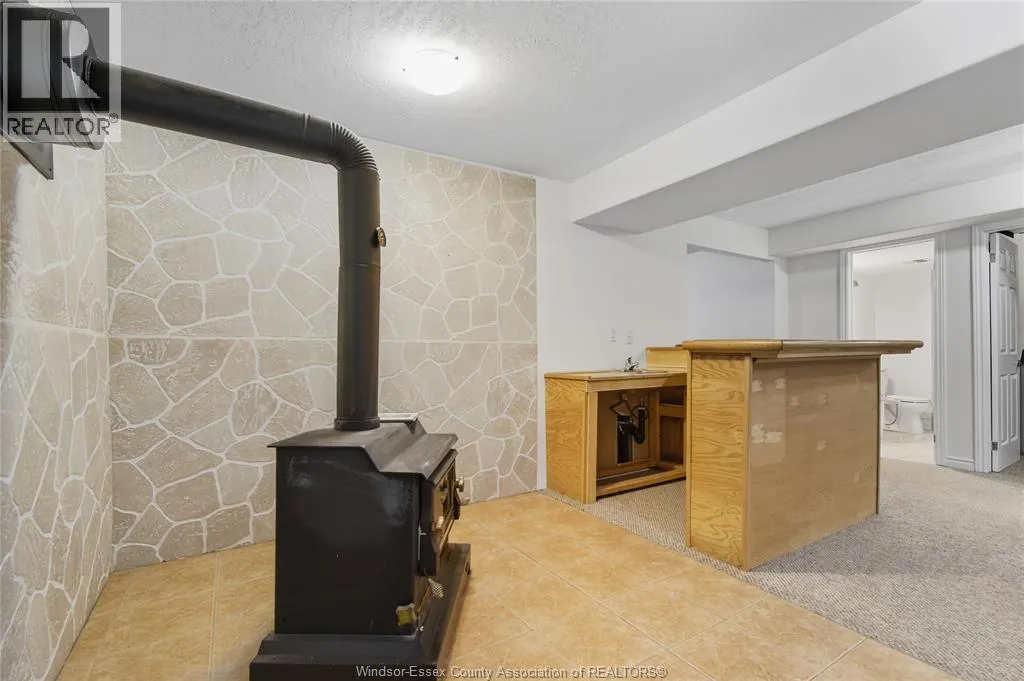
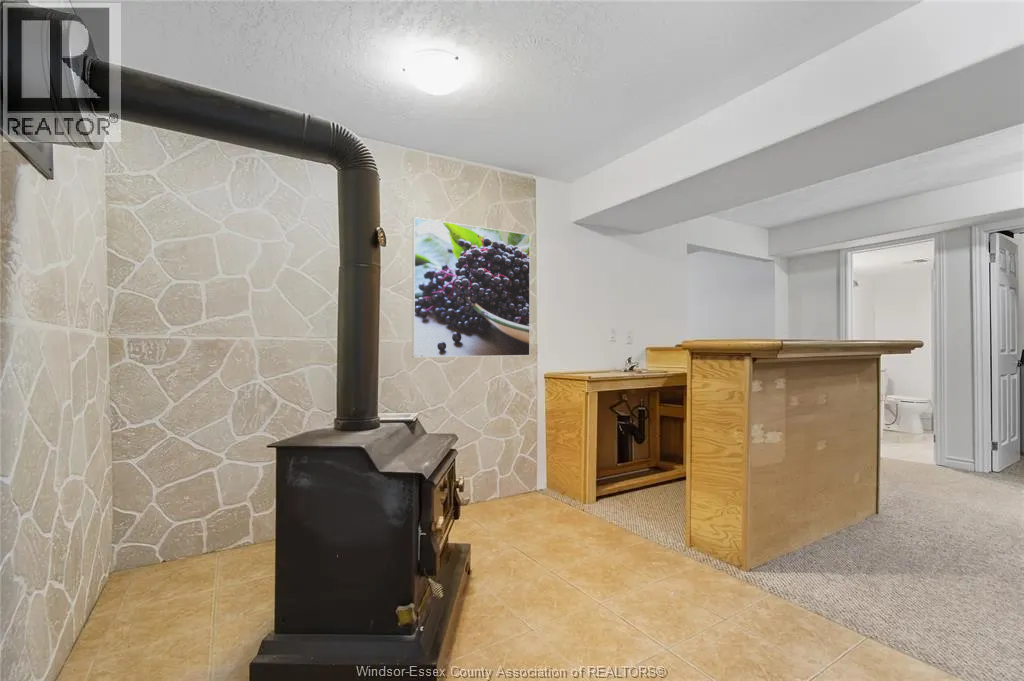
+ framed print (475, 291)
